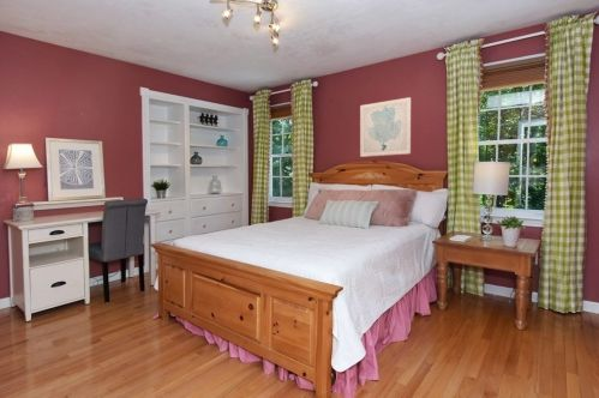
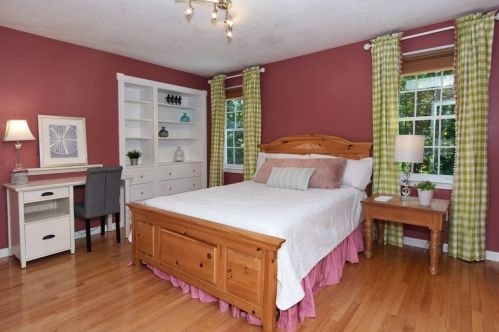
- wall art (384, 128)
